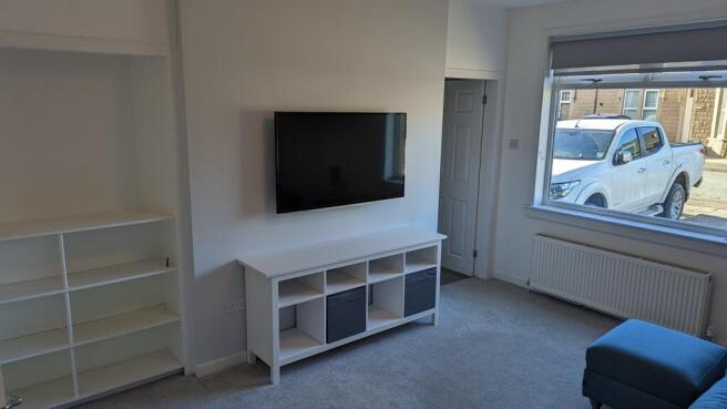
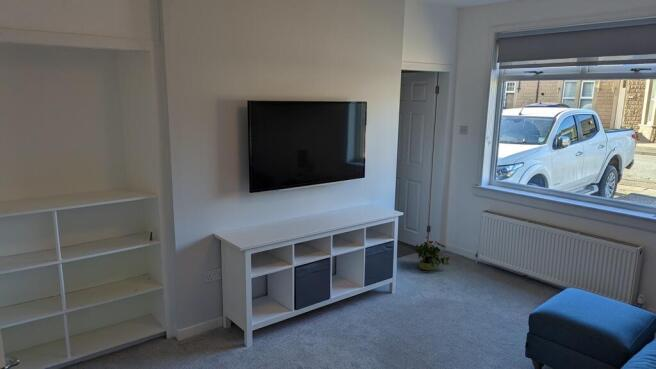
+ potted plant (431, 252)
